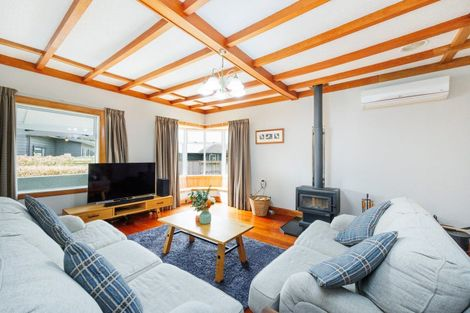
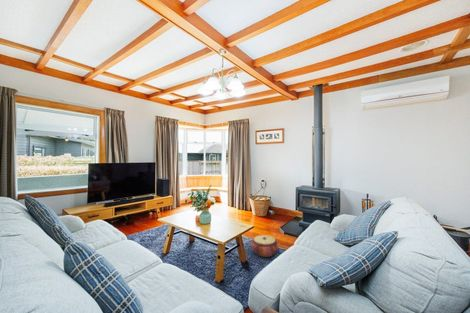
+ woven basket (264, 244)
